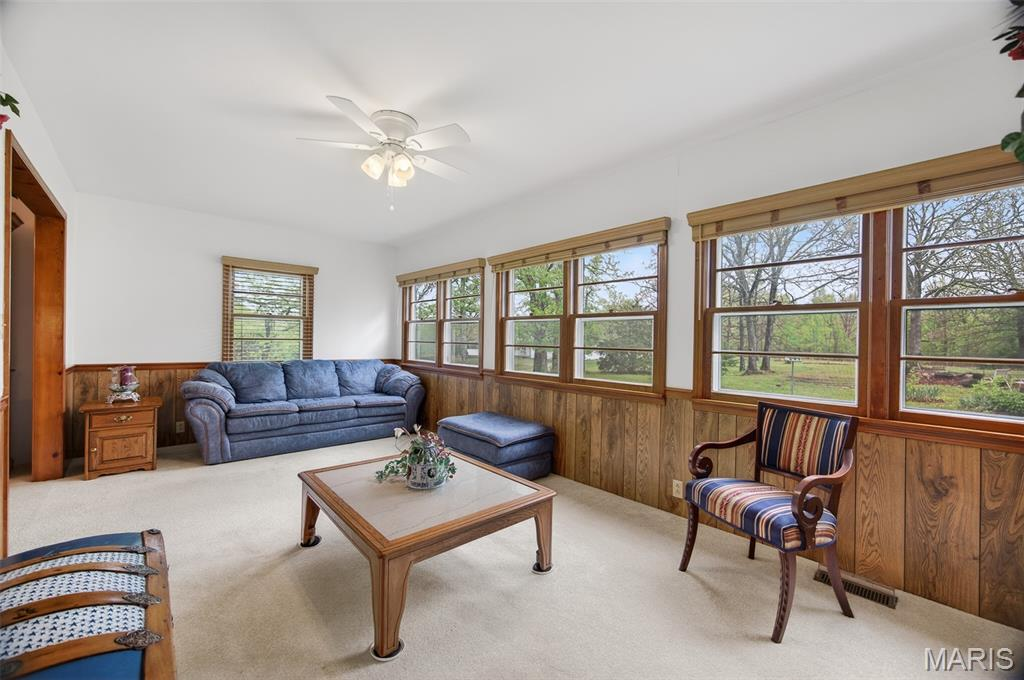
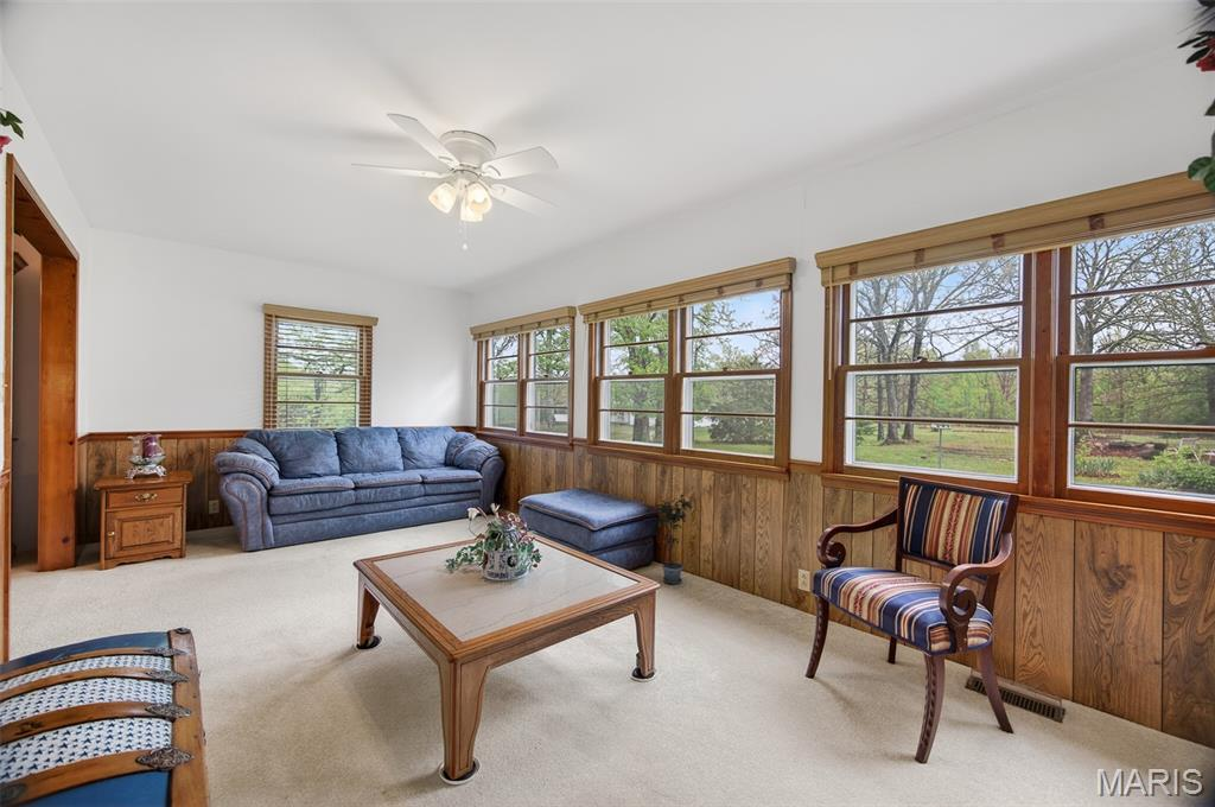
+ potted plant (673, 538)
